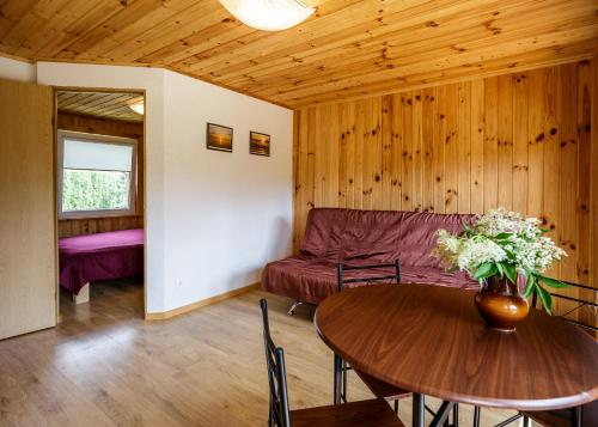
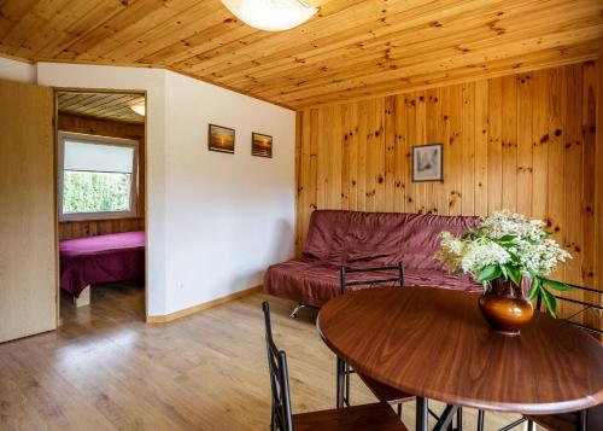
+ wall art (427, 163)
